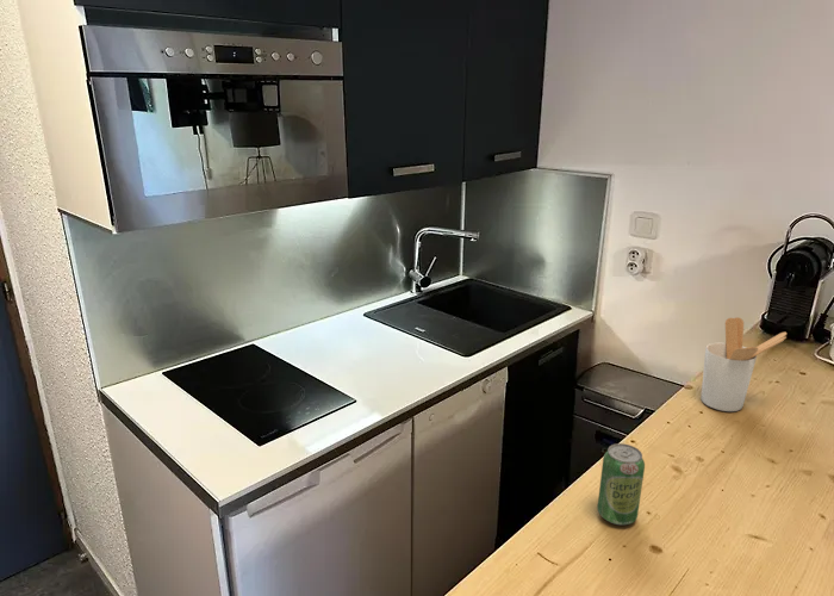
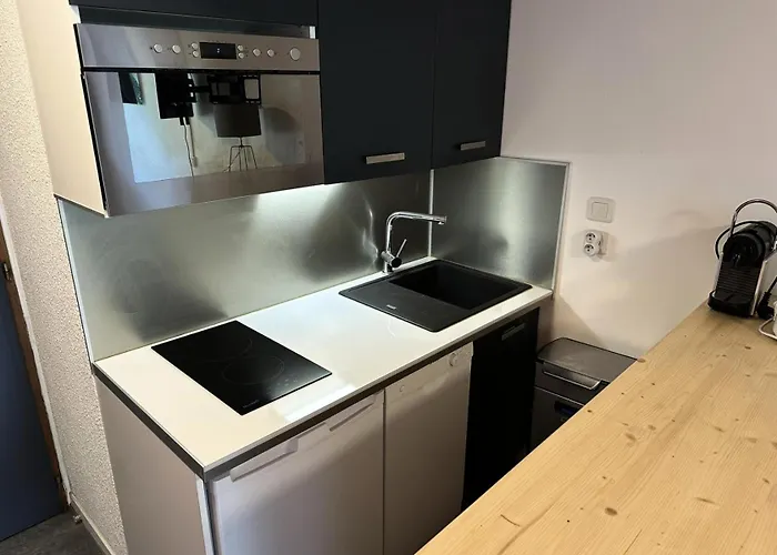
- beverage can (621, 484)
- utensil holder (741, 366)
